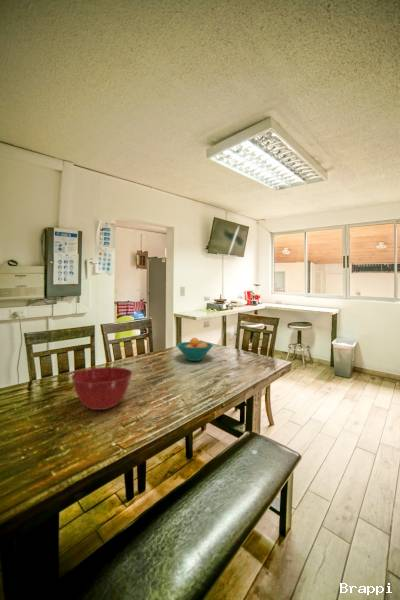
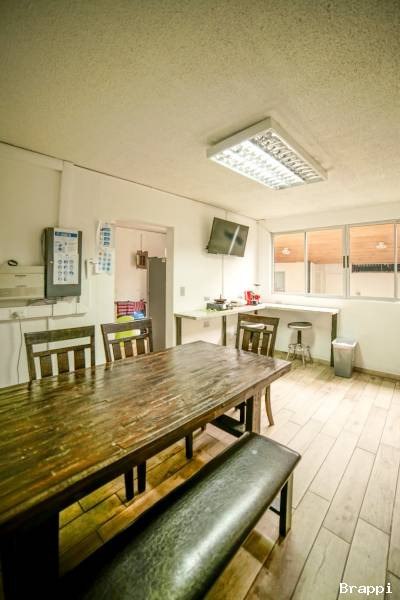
- mixing bowl (102, 389)
- fruit bowl (194, 348)
